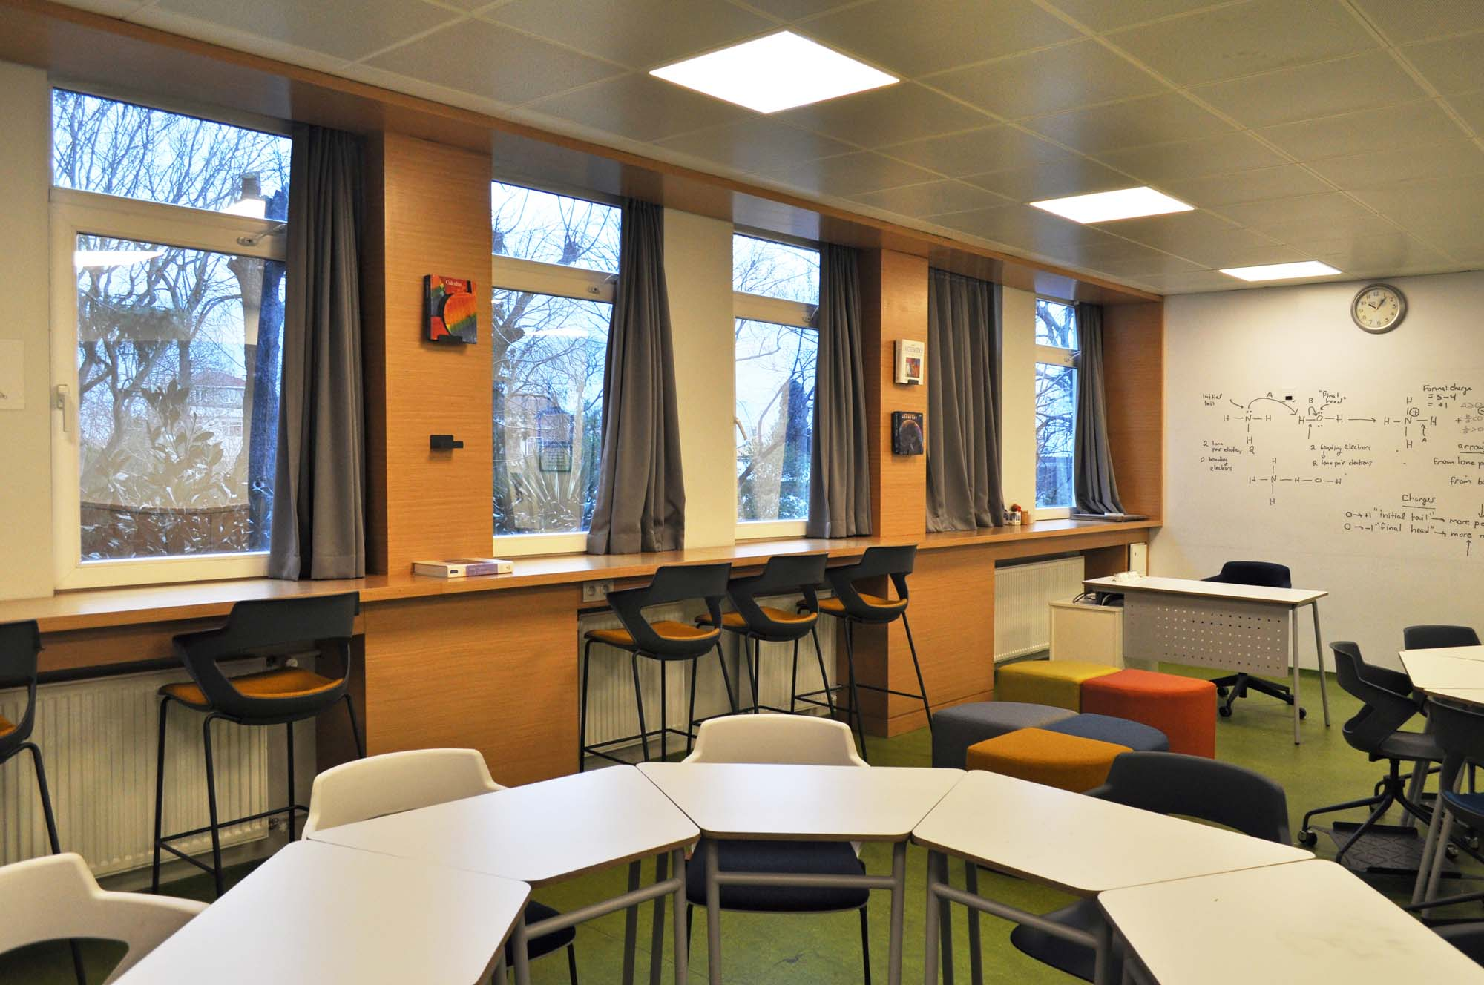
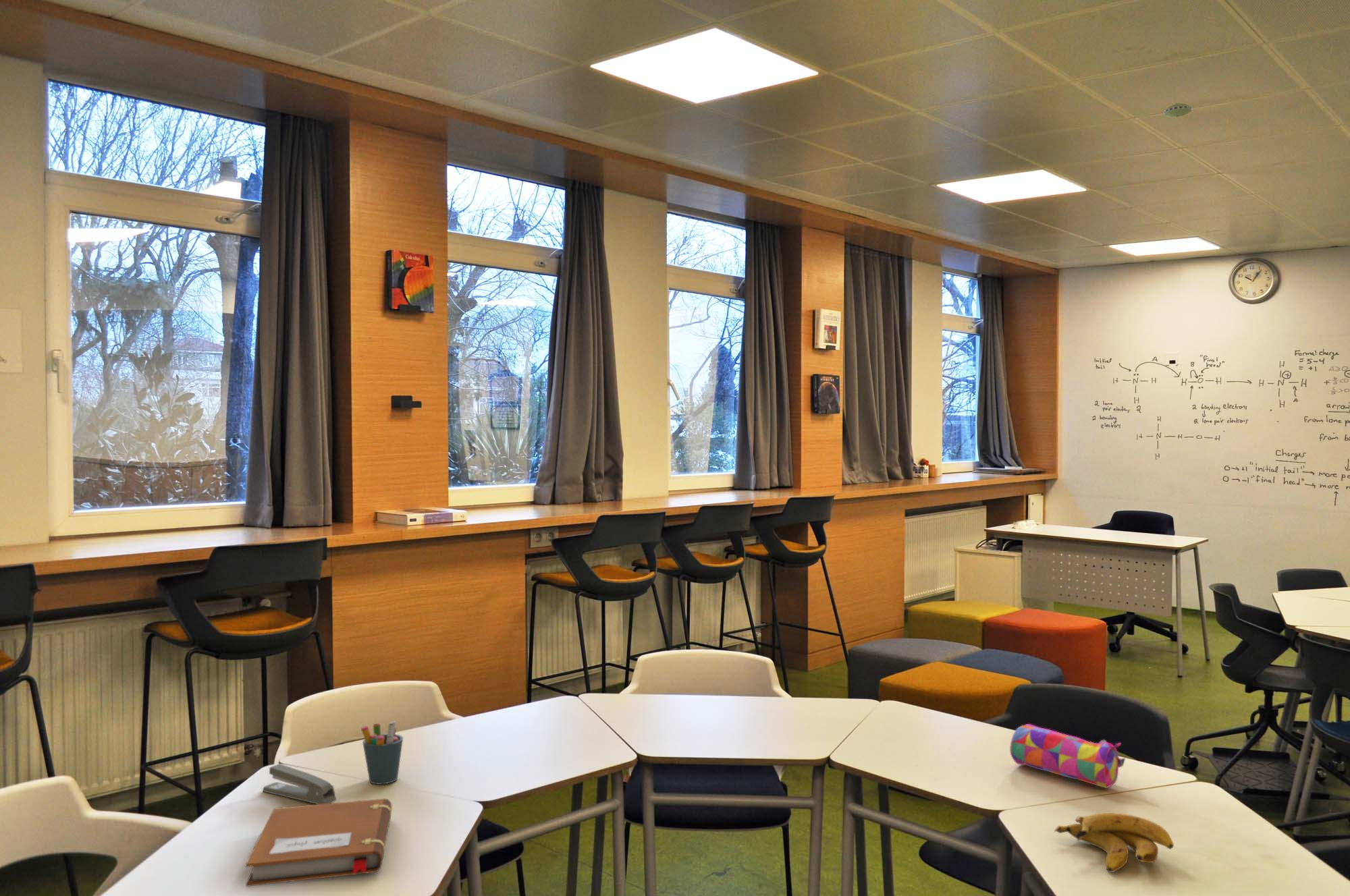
+ banana (1111, 838)
+ notebook (325, 839)
+ smoke detector (1177, 110)
+ pen holder (382, 749)
+ pencil case (1066, 754)
+ stapler (298, 783)
